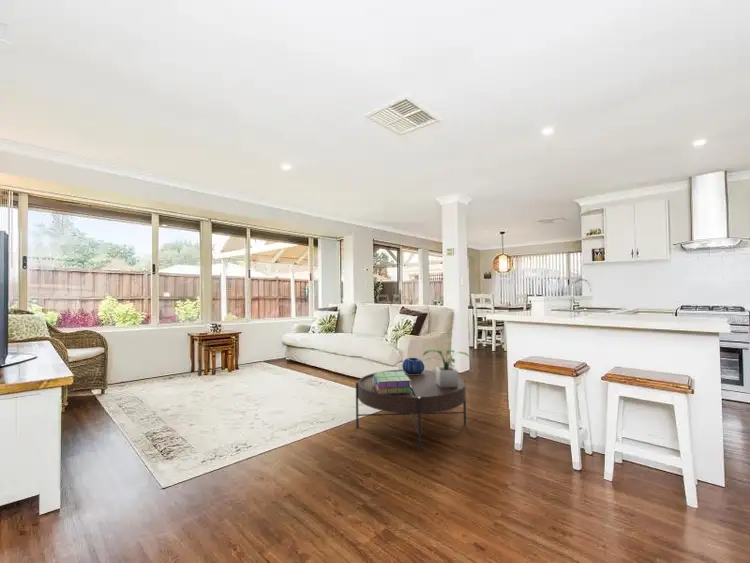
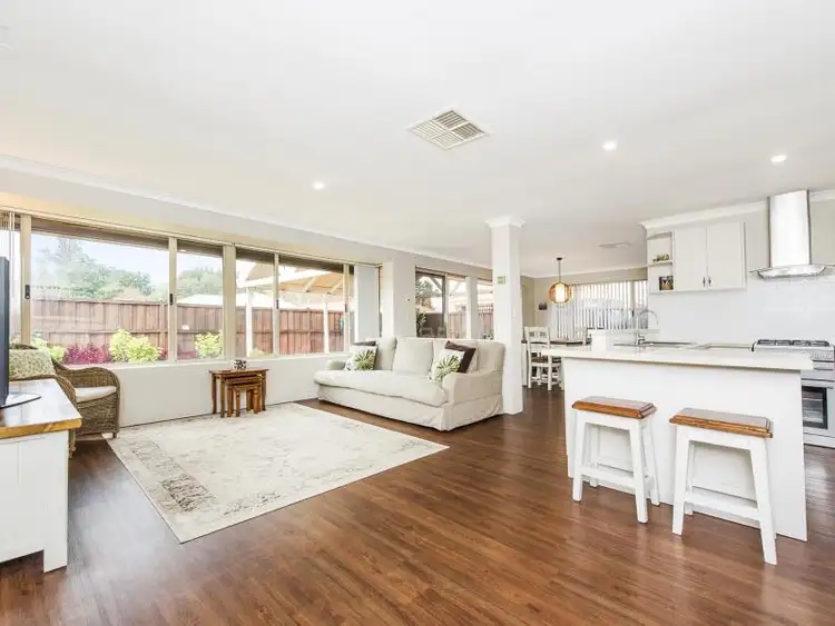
- stack of books (391, 381)
- coffee table (411, 403)
- decorative bowl (413, 365)
- potted plant (444, 366)
